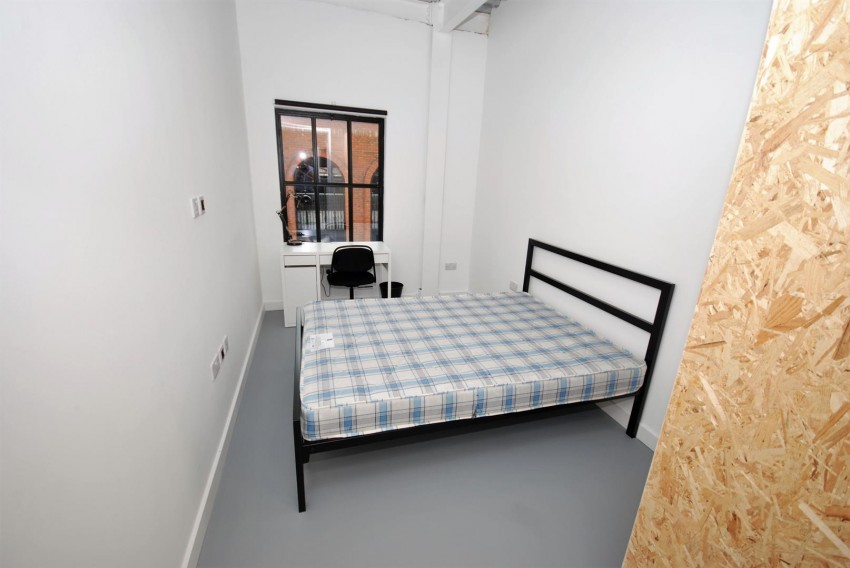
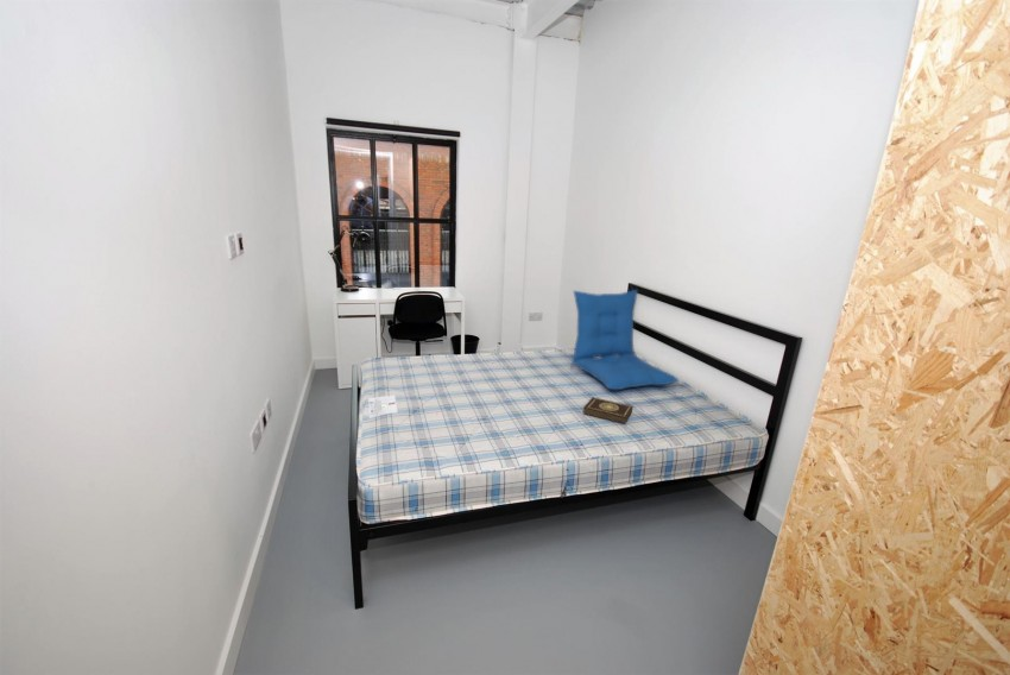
+ book (607, 409)
+ seat cushion (621, 336)
